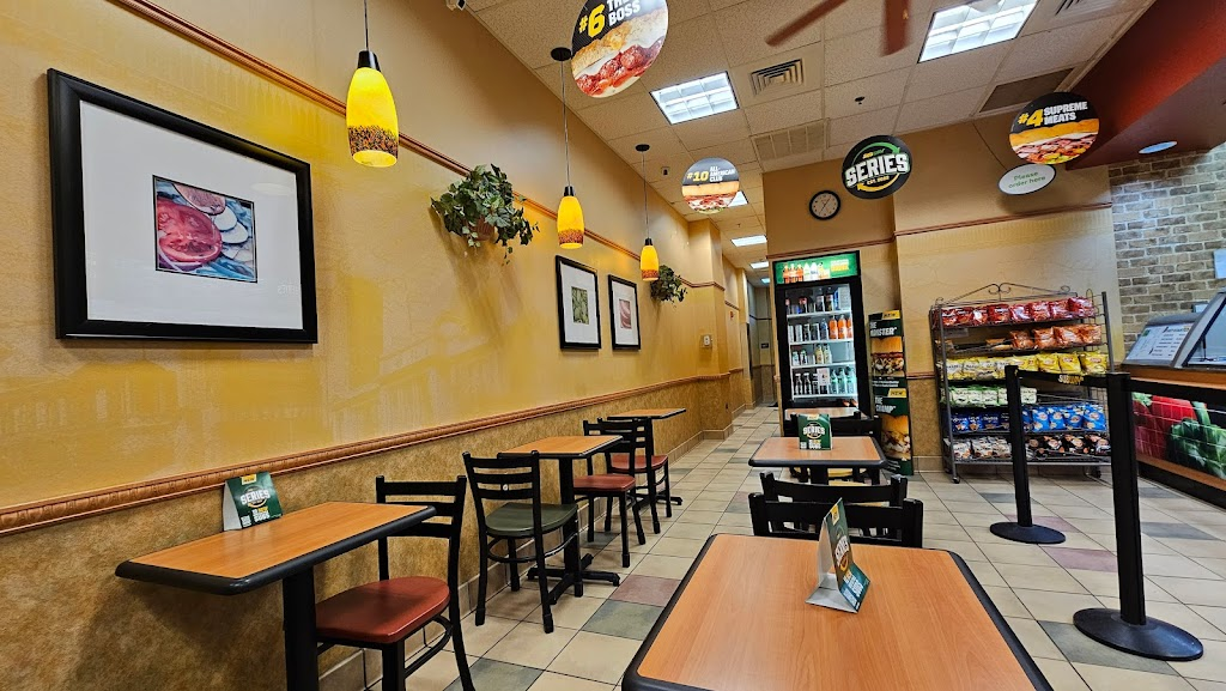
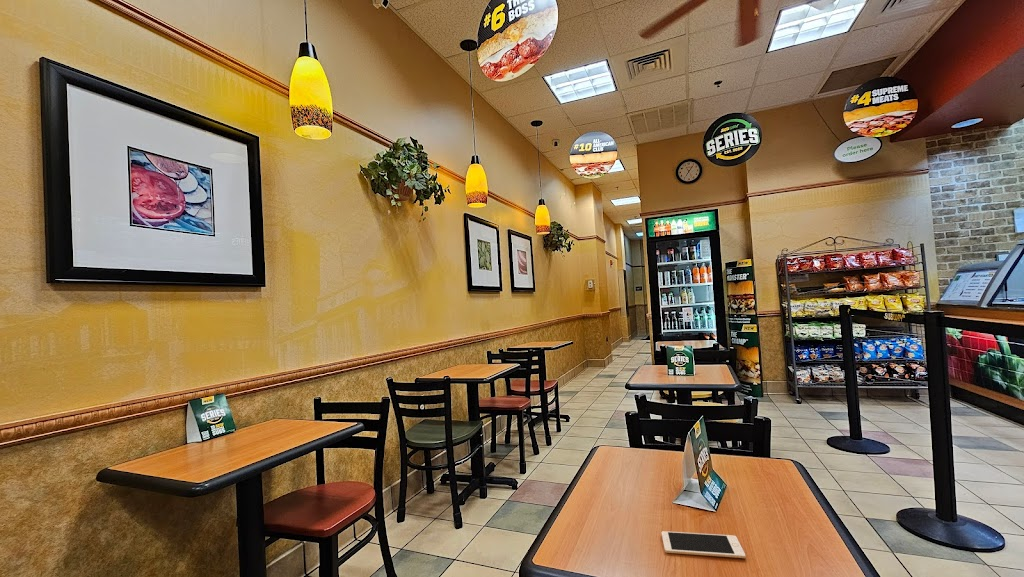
+ cell phone (701, 544)
